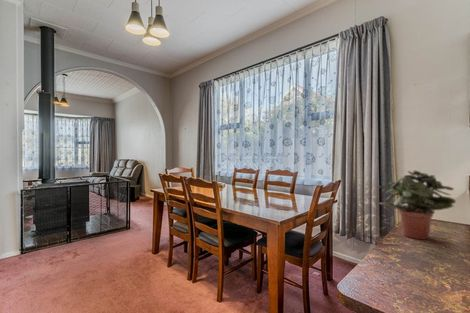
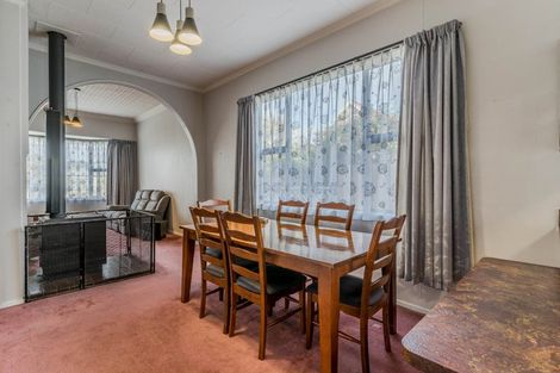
- potted plant (413, 203)
